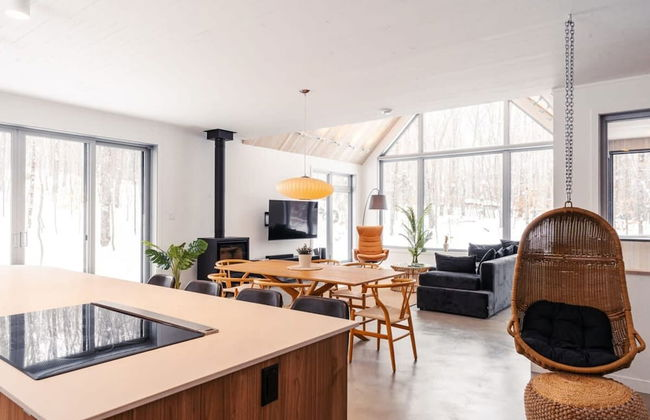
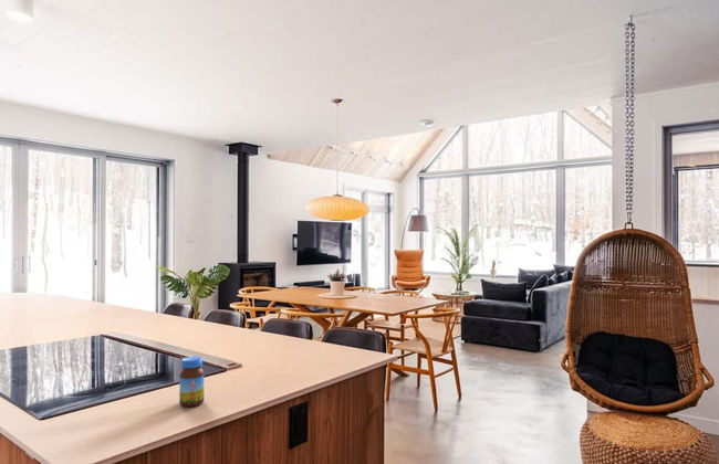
+ jar (191, 380)
